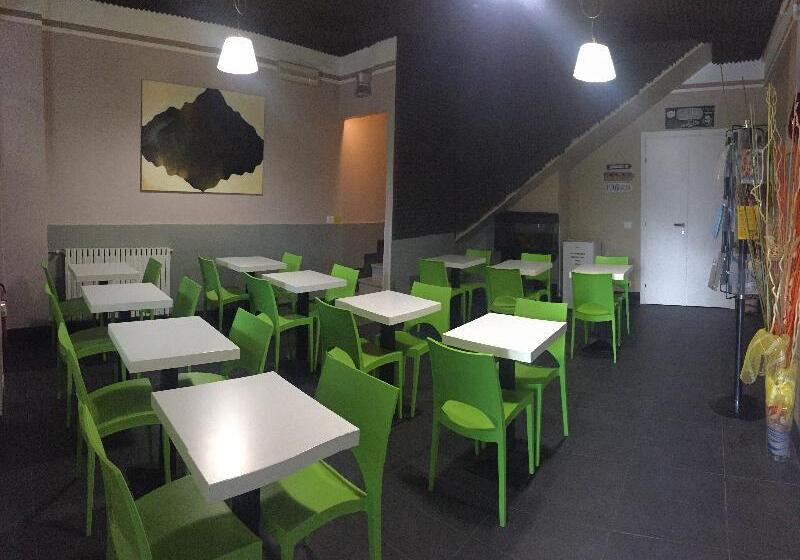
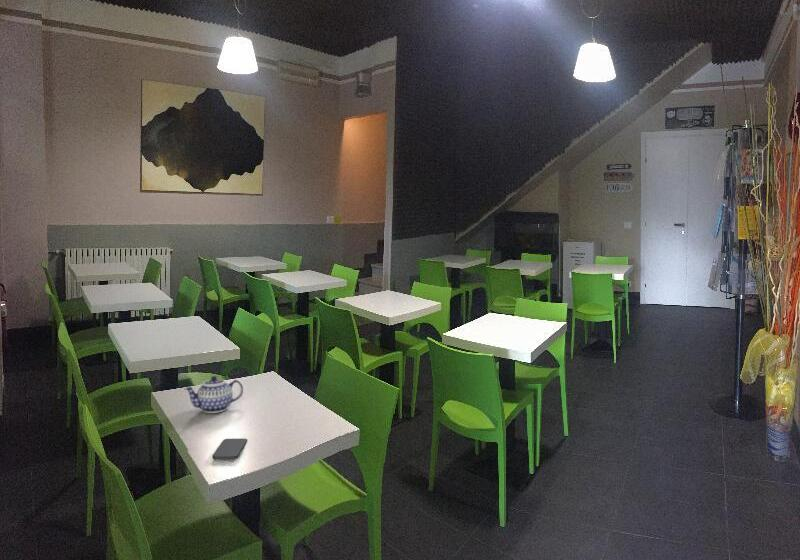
+ smartphone (230, 448)
+ teapot (214, 393)
